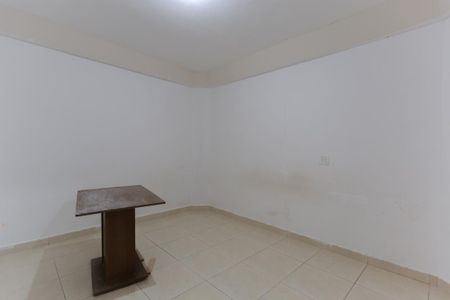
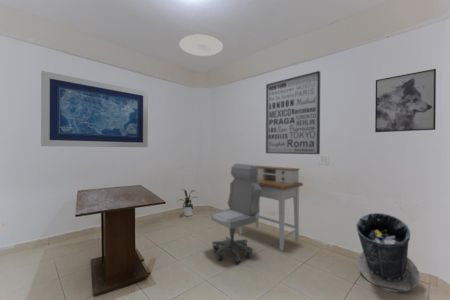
+ desk (269, 198)
+ trash can (384, 248)
+ house plant (188, 201)
+ wall art (290, 116)
+ office chair (232, 209)
+ ceiling light (201, 44)
+ wall art (403, 103)
+ wall art (102, 115)
